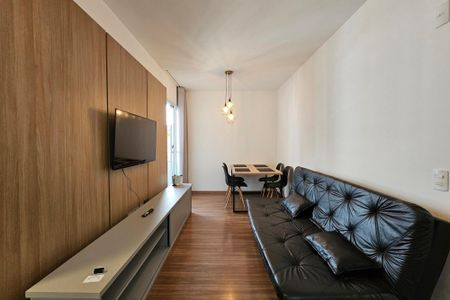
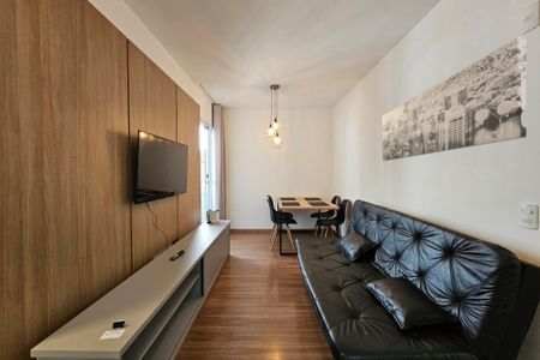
+ wall art (426, 122)
